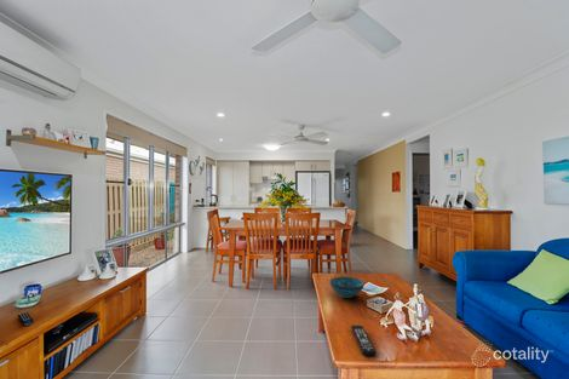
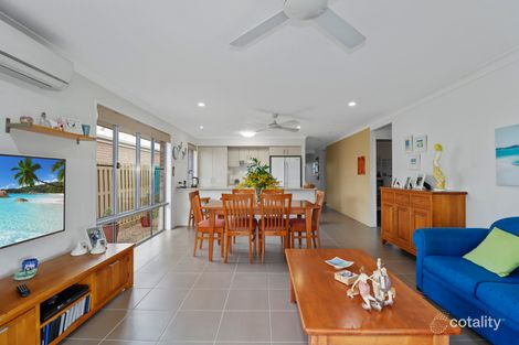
- decorative bowl (346, 288)
- remote control (362, 339)
